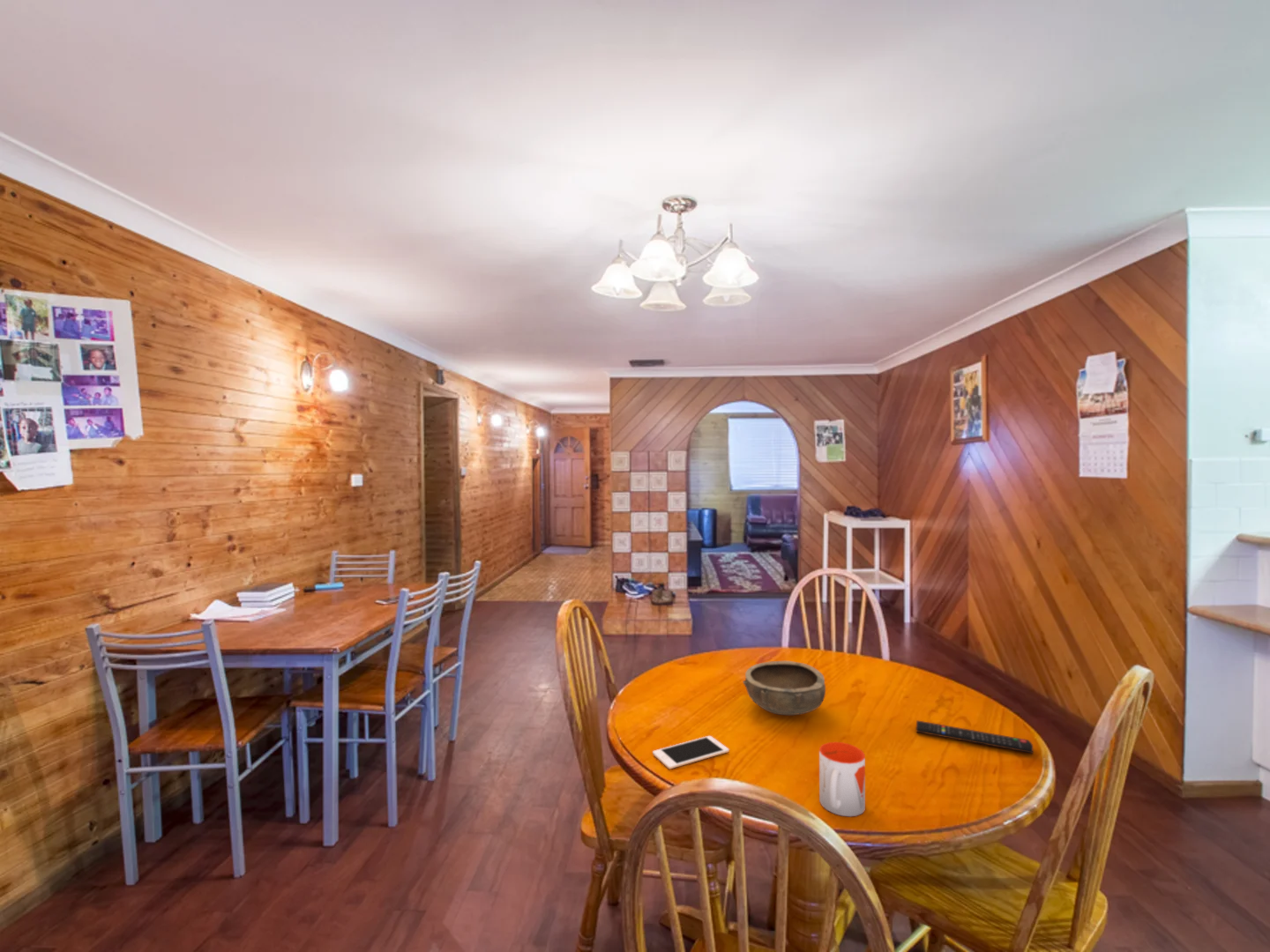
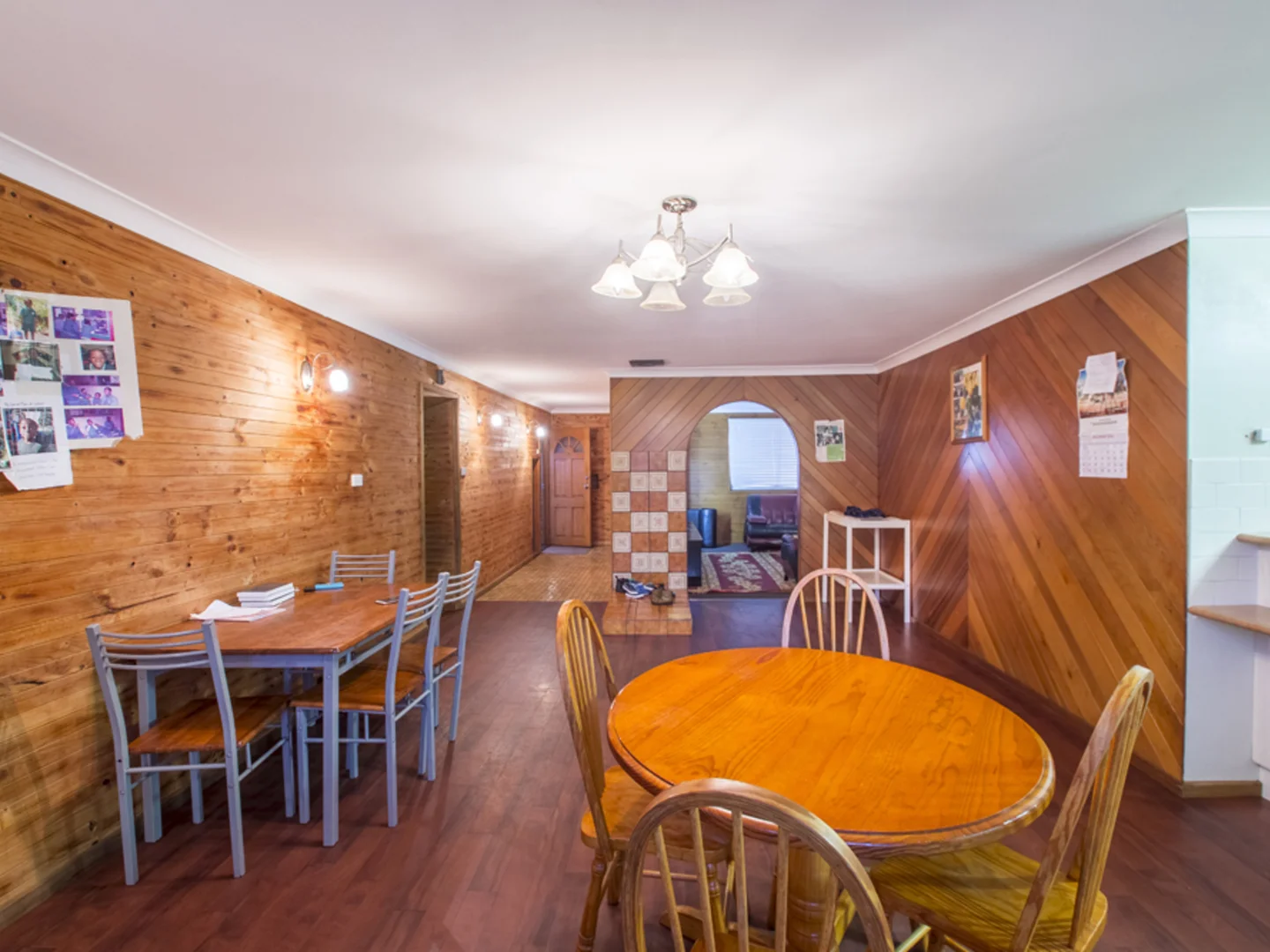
- mug (840, 782)
- bowl (782, 691)
- cell phone (691, 751)
- remote control (972, 737)
